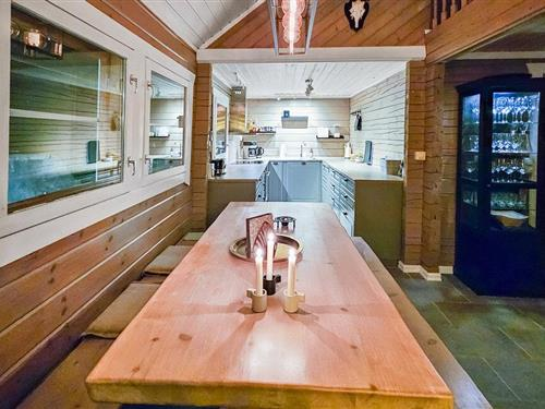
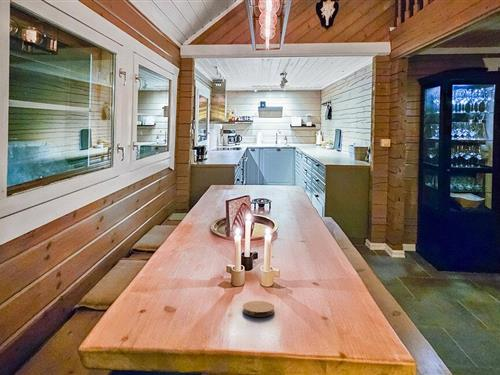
+ coaster (258, 308)
